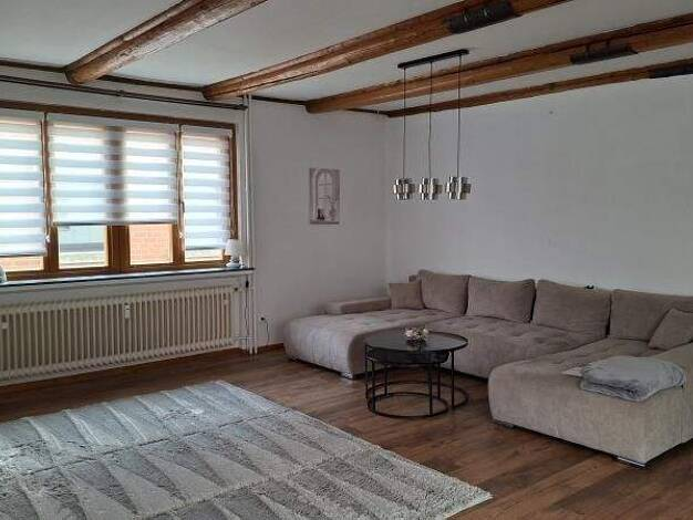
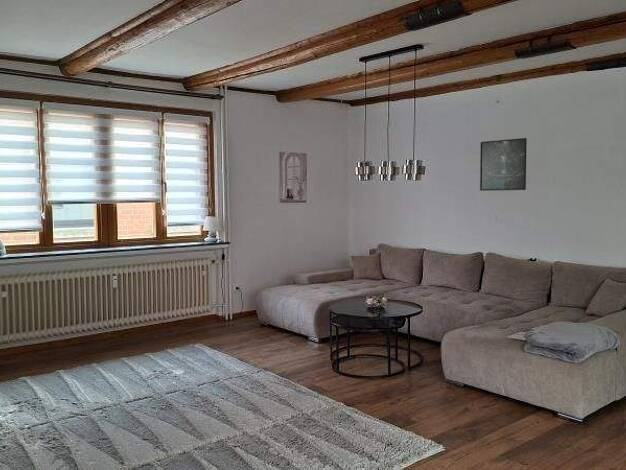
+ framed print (502, 165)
